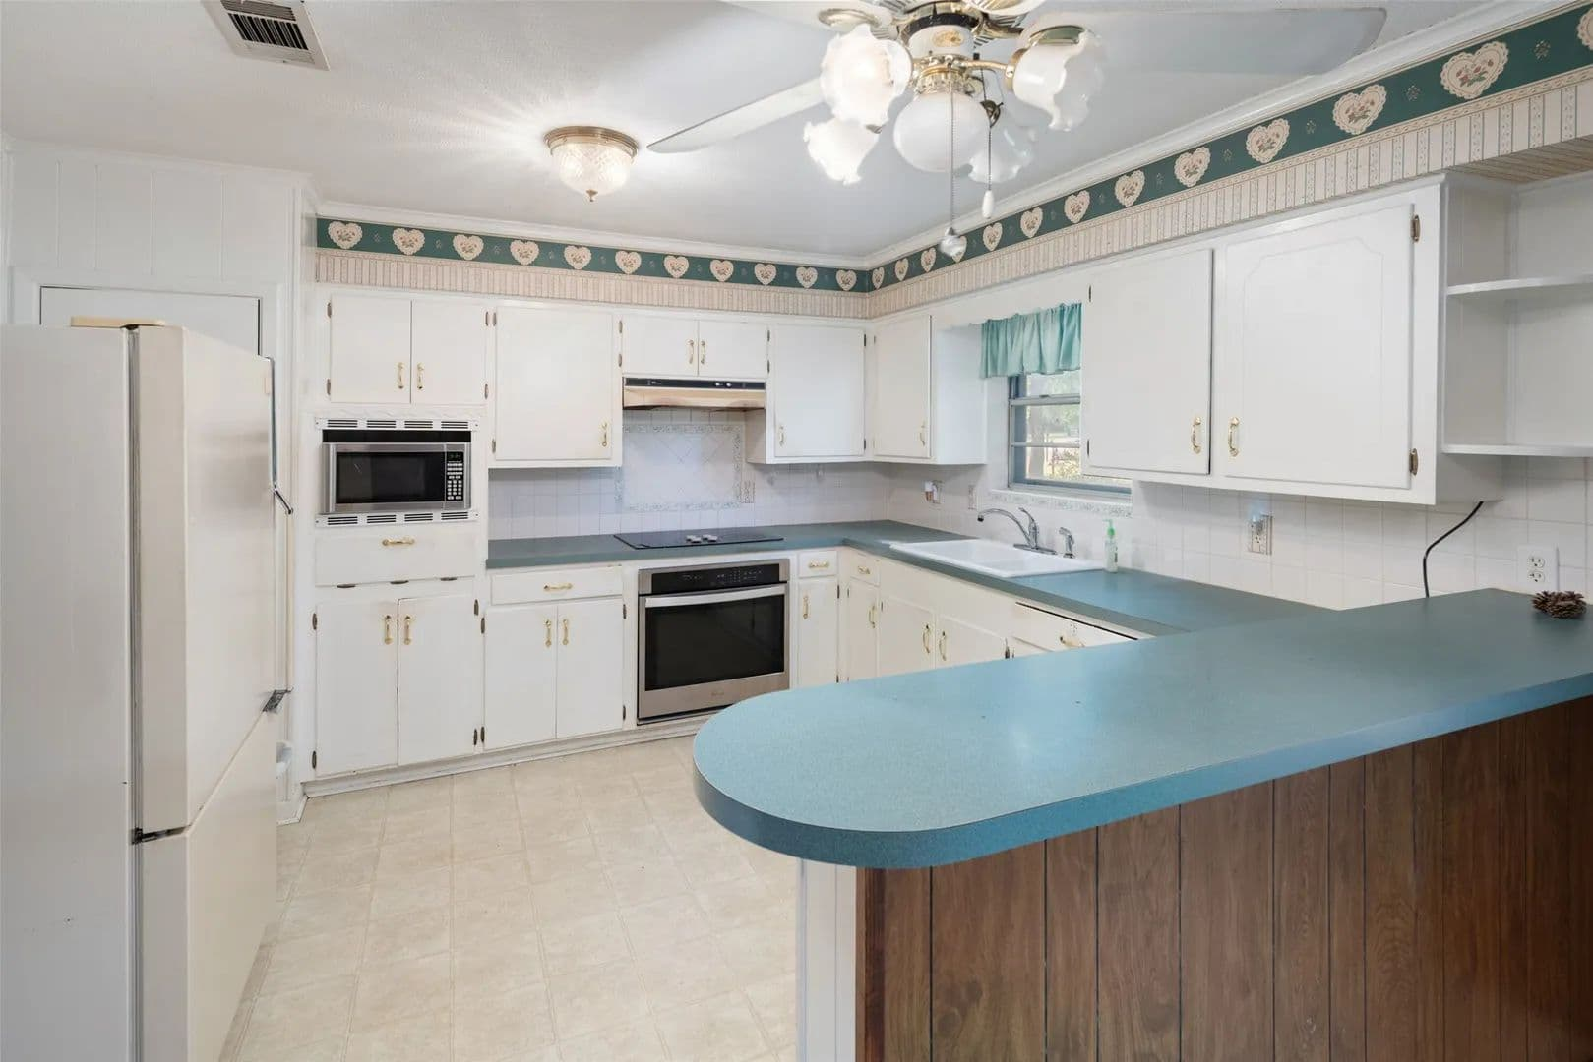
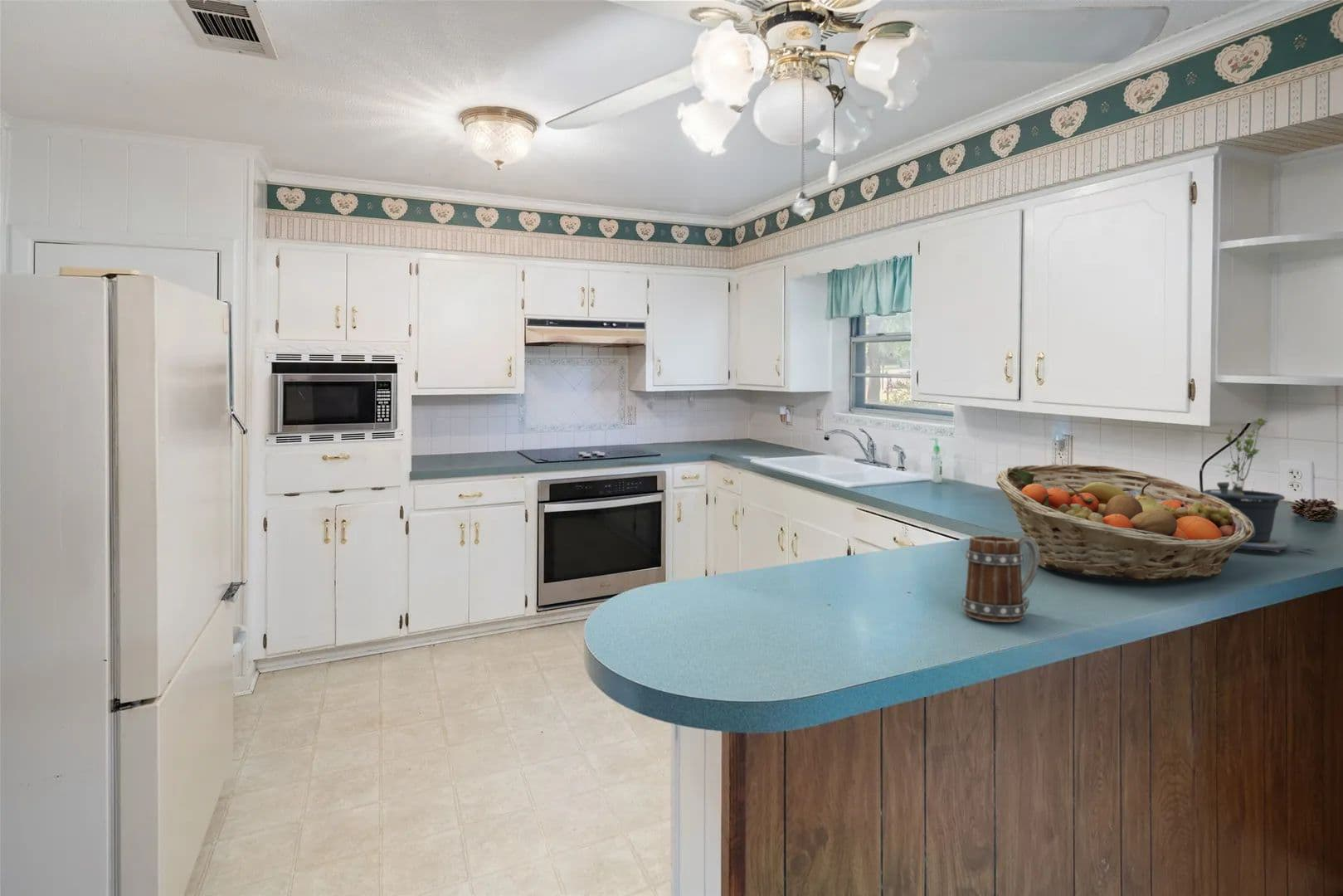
+ potted plant (1244, 482)
+ fruit basket (1117, 517)
+ mug (1004, 576)
